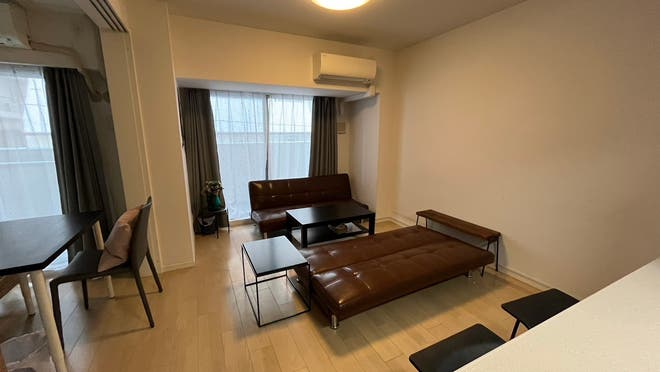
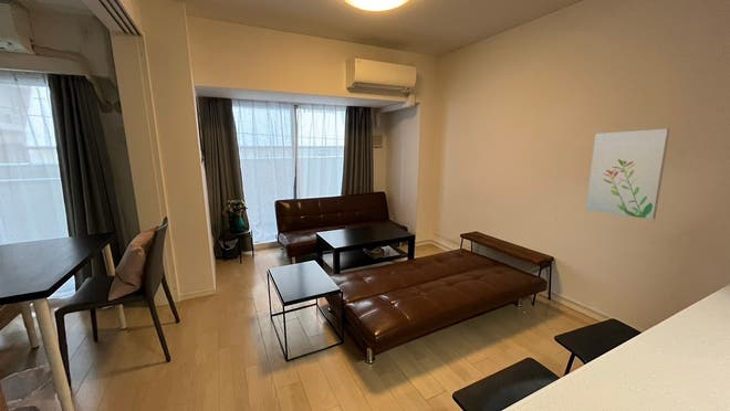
+ wall art (623, 173)
